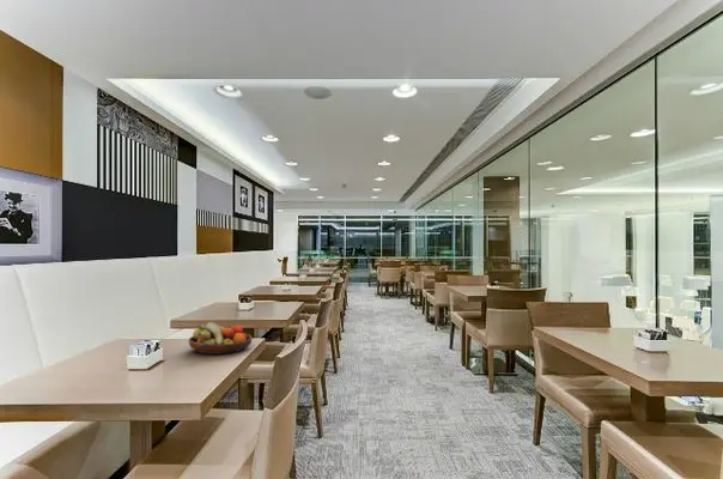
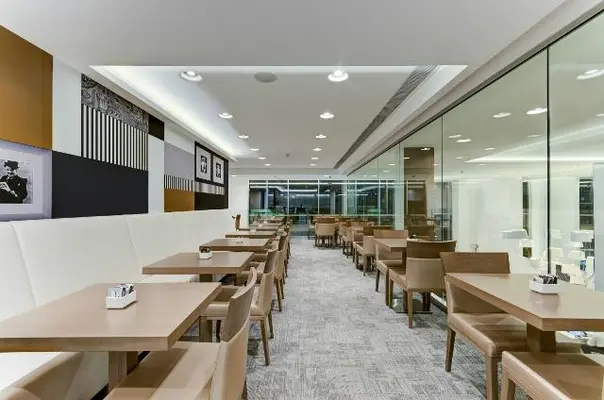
- fruit bowl (220, 335)
